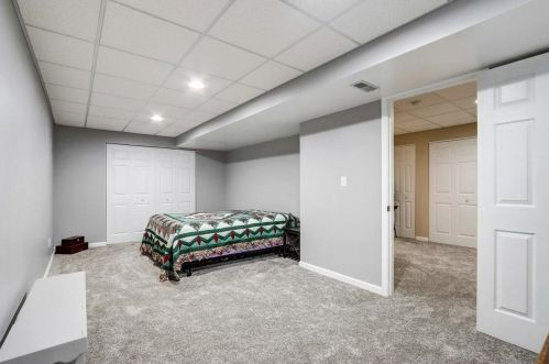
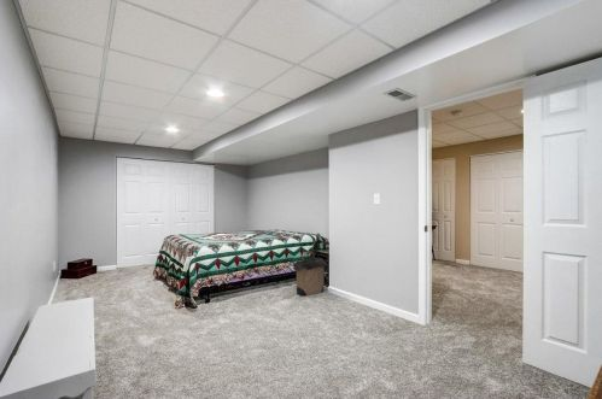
+ laundry hamper (310, 270)
